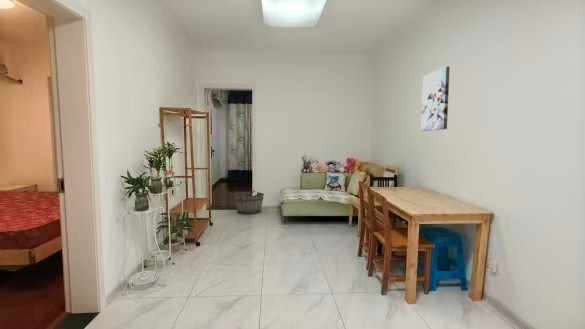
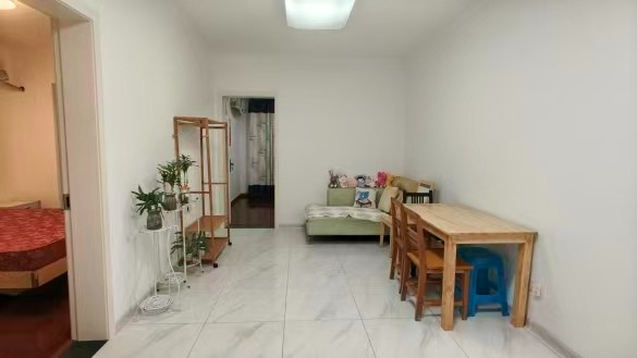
- wall art (434, 101)
- wooden bucket (249, 199)
